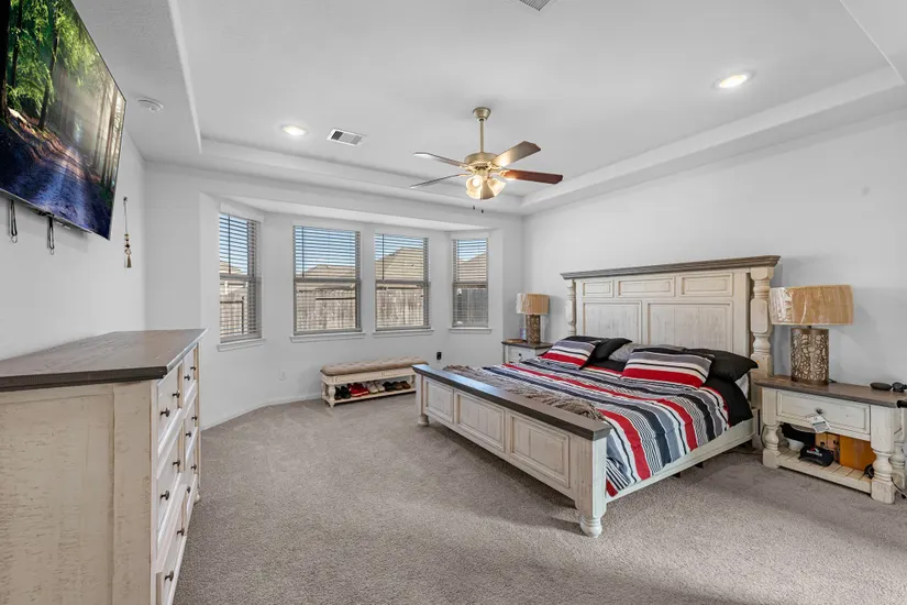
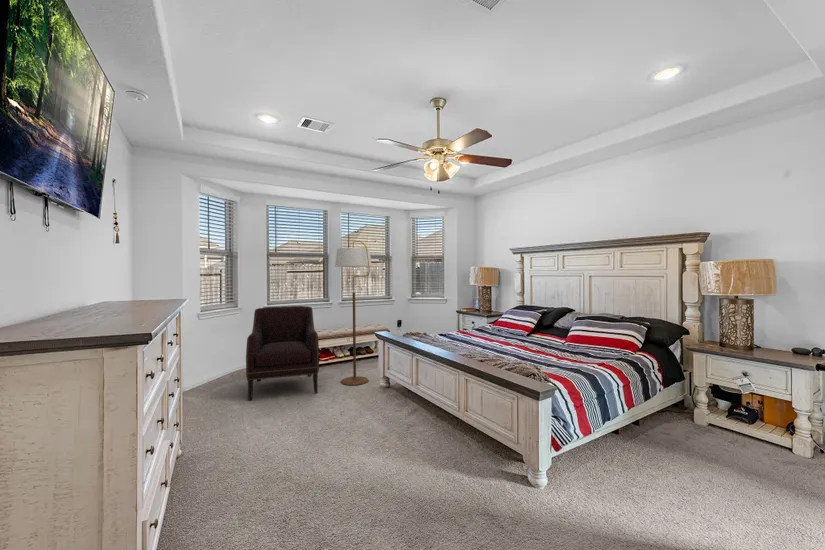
+ armchair (284, 347)
+ floor lamp (354, 311)
